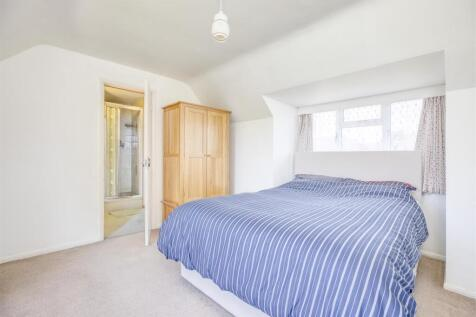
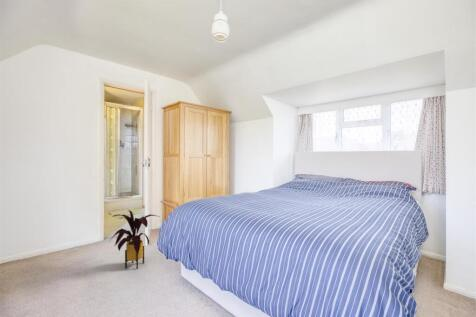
+ house plant (136, 238)
